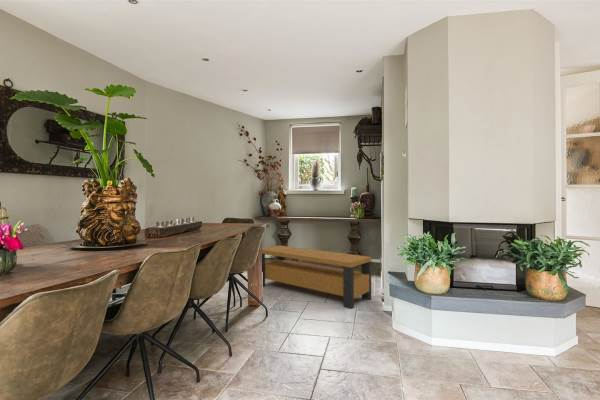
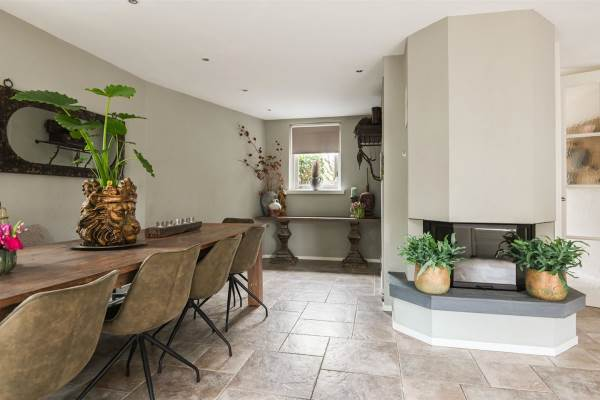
- bench (310, 272)
